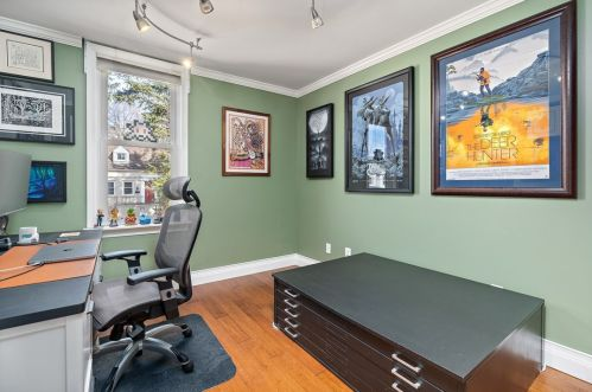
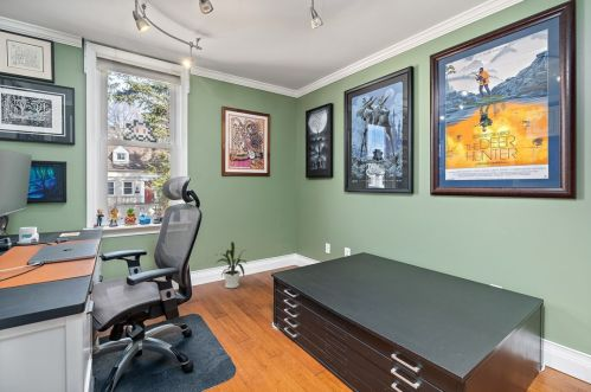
+ house plant (230, 264)
